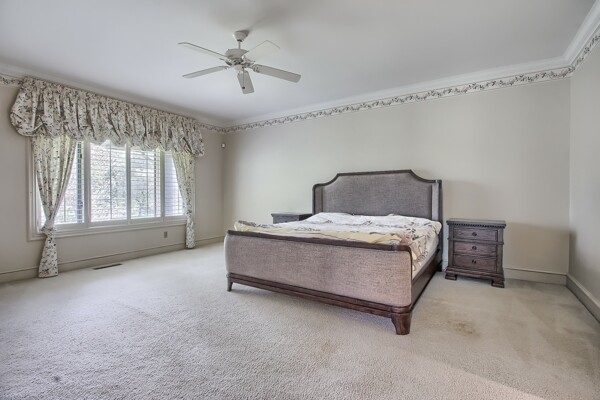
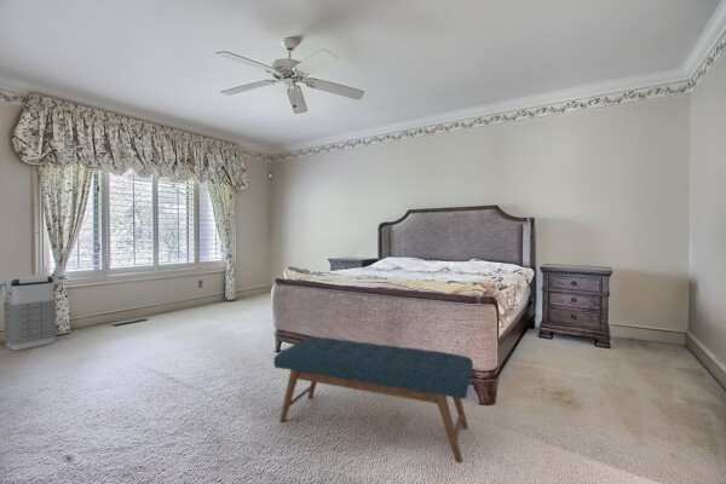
+ bench (371, 387)
+ grenade (29, 310)
